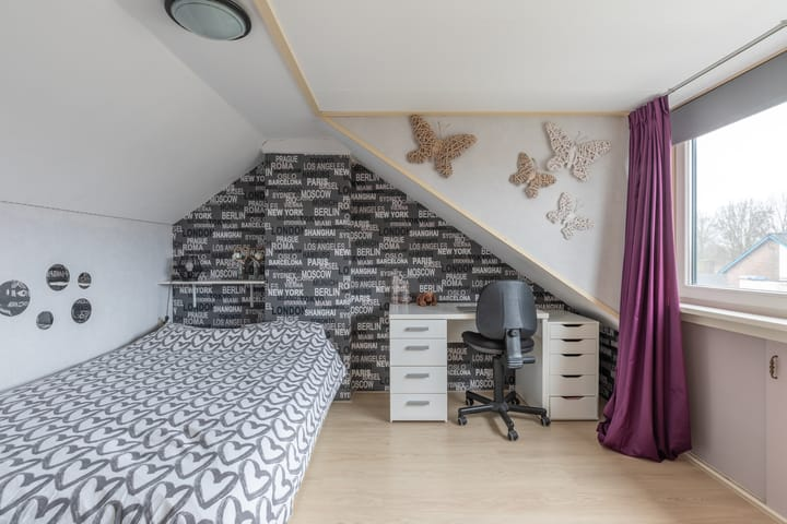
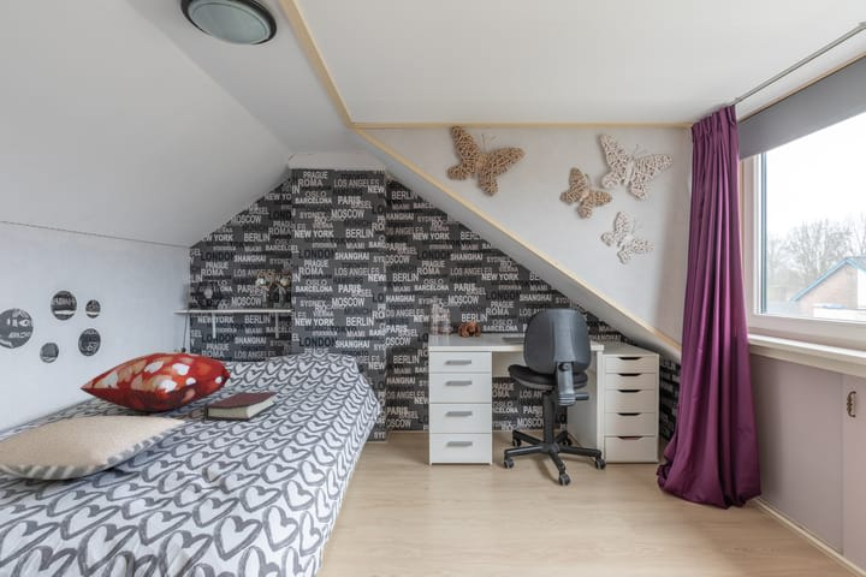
+ hardback book (242, 404)
+ decorative pillow (160, 381)
+ pillow (90, 441)
